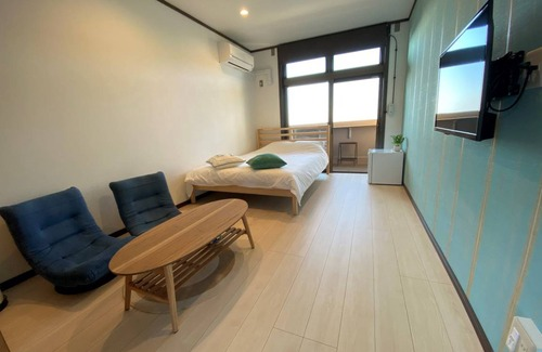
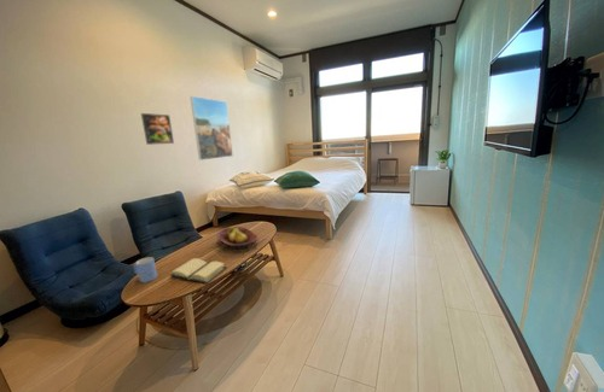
+ fruit bowl (236, 235)
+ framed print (158, 129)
+ book (199, 269)
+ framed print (213, 129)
+ mug (144, 268)
